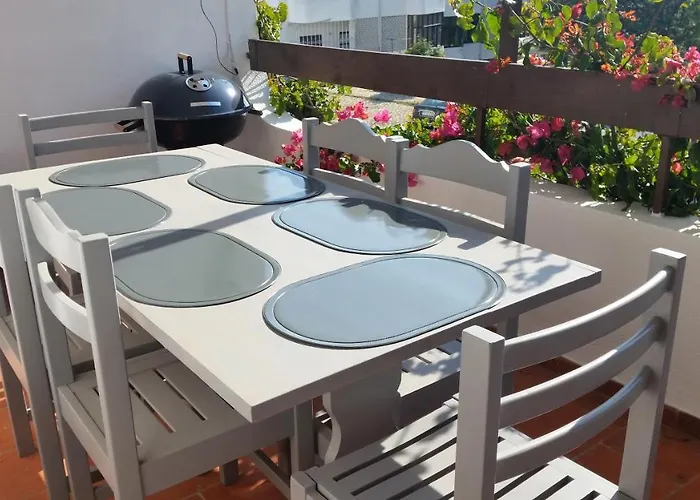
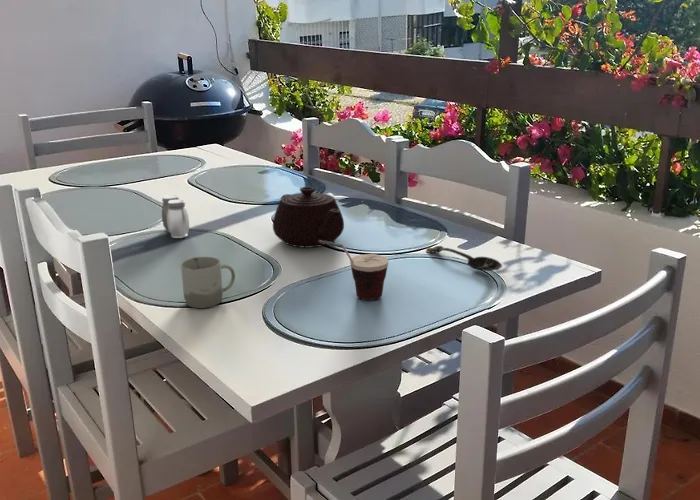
+ cup (209, 280)
+ spoon (463, 256)
+ salt and pepper shaker (174, 215)
+ cup (354, 267)
+ teapot (309, 215)
